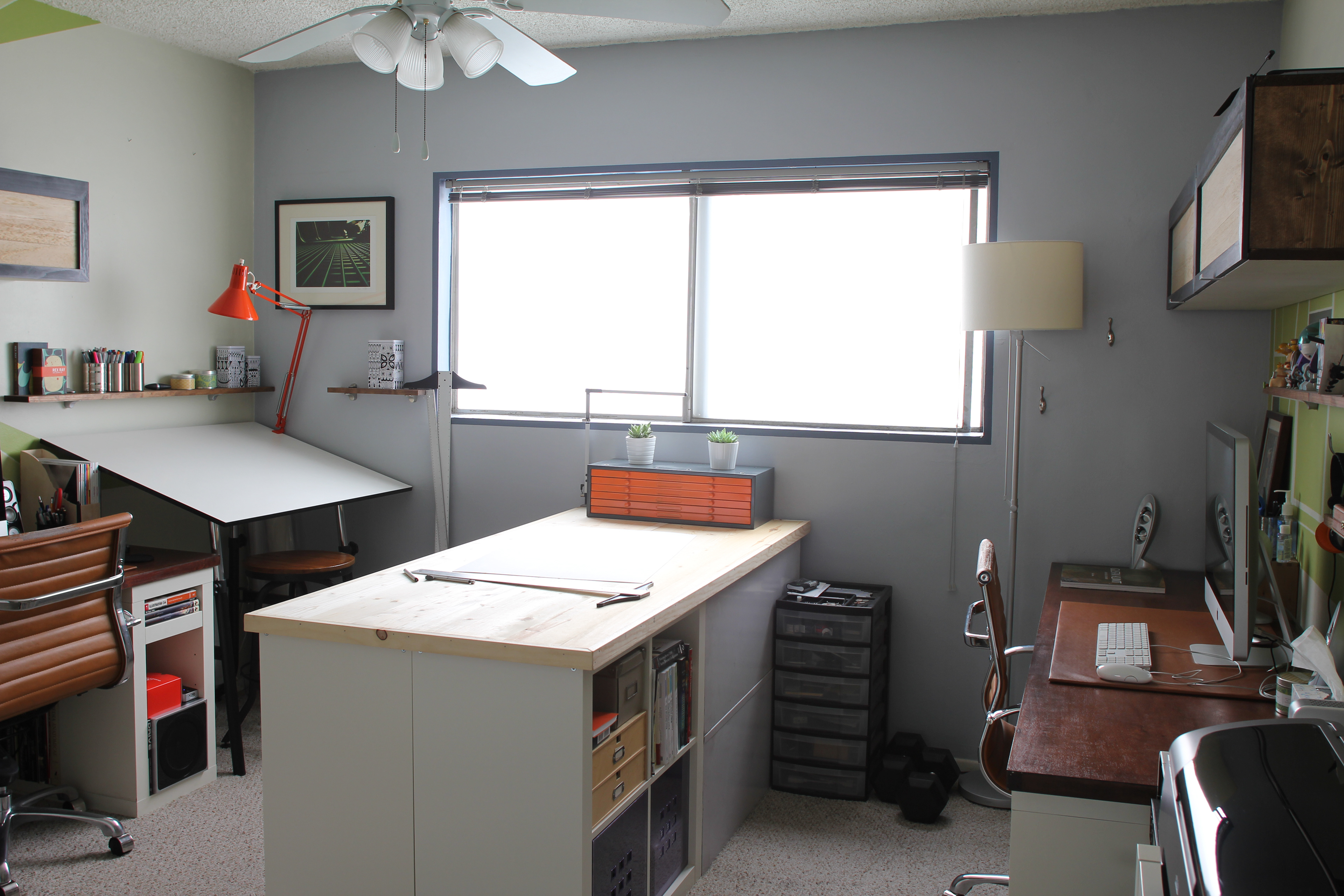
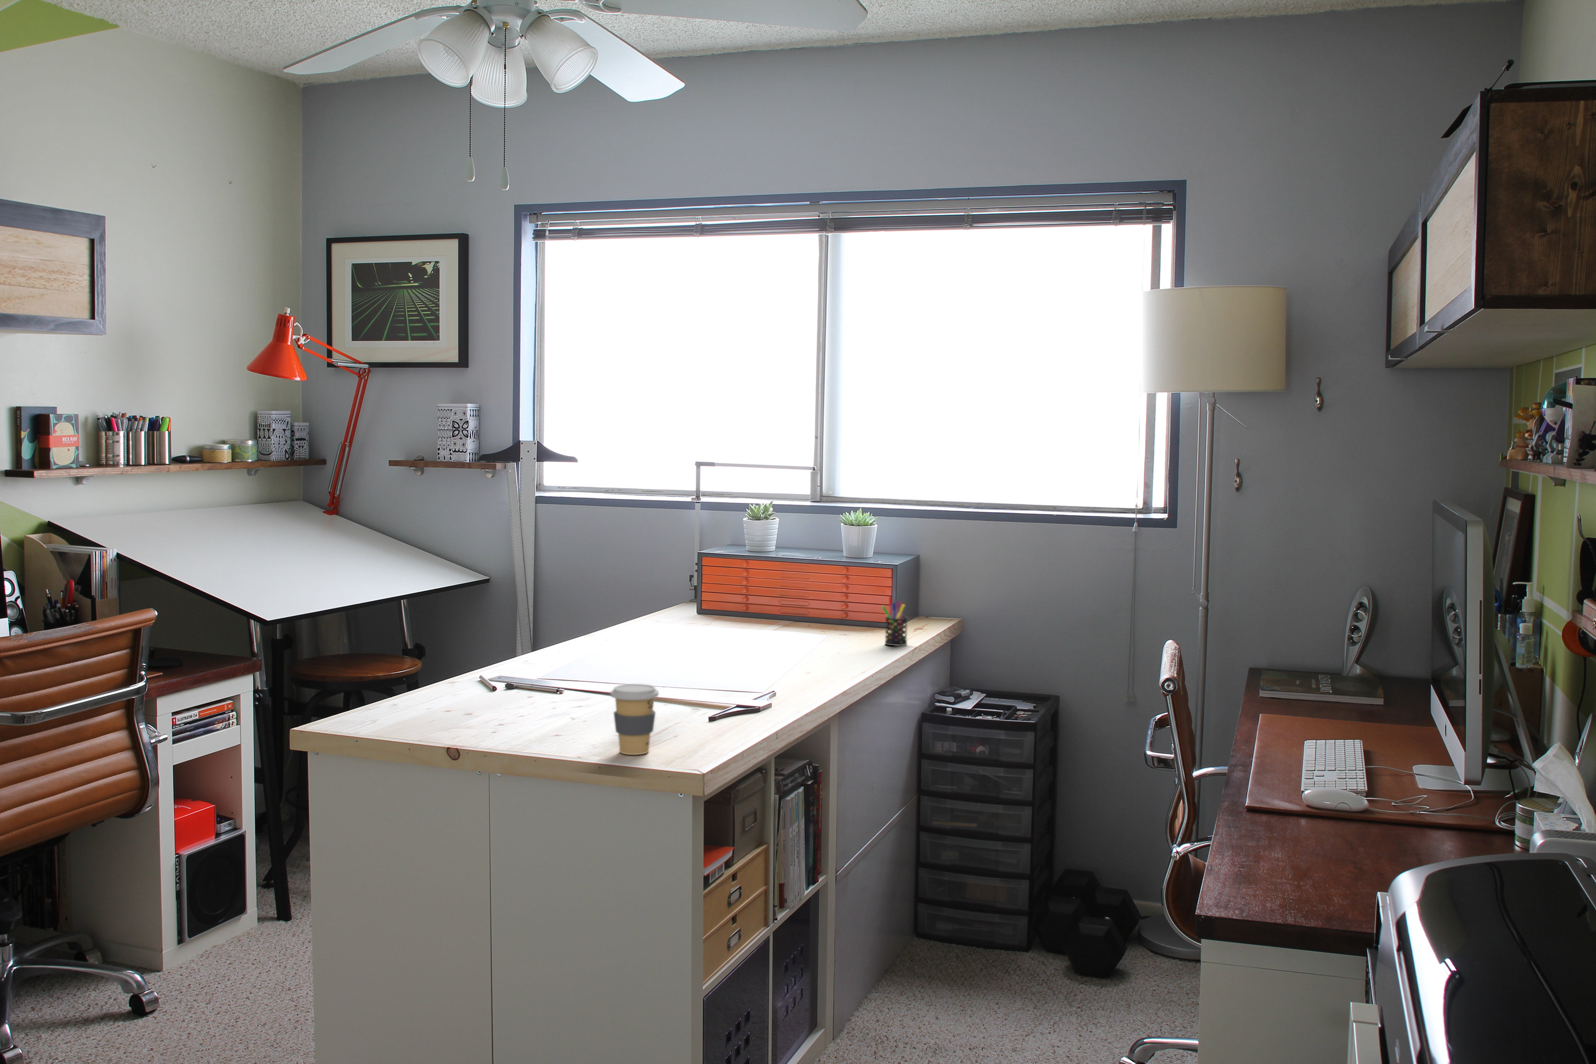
+ coffee cup (634, 720)
+ pen holder (893, 621)
